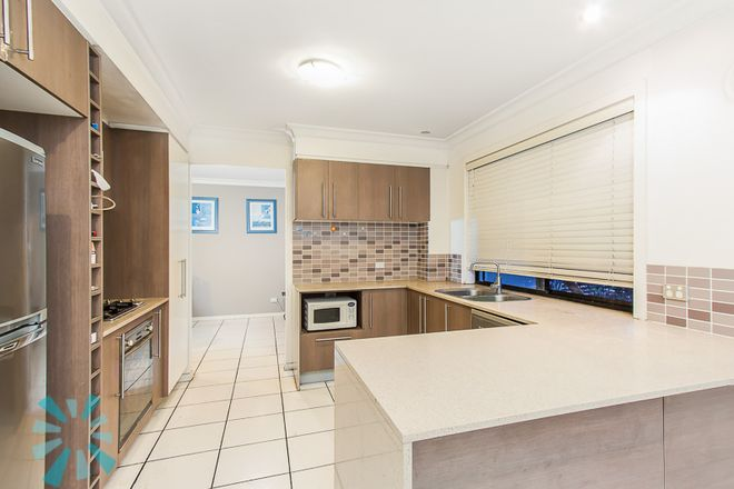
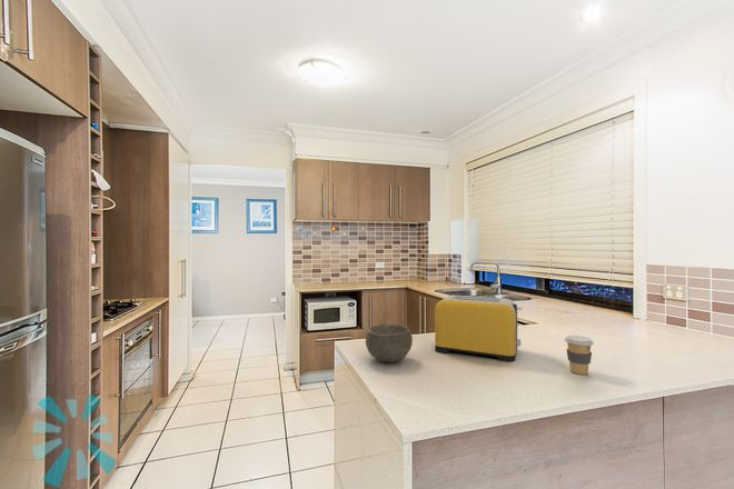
+ toaster (478, 325)
+ bowl (388, 343)
+ coffee cup (578, 355)
